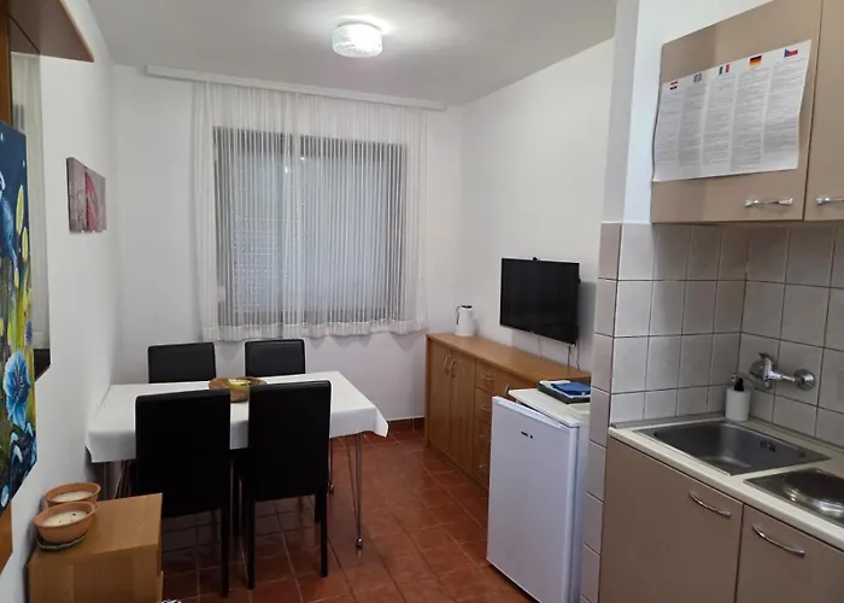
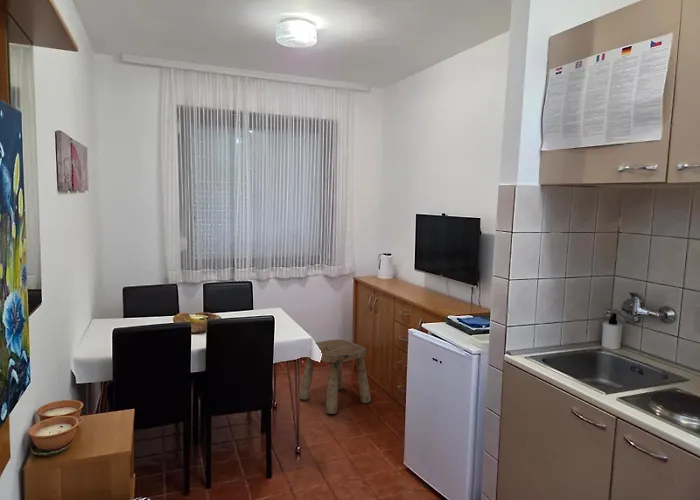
+ stool (335, 373)
